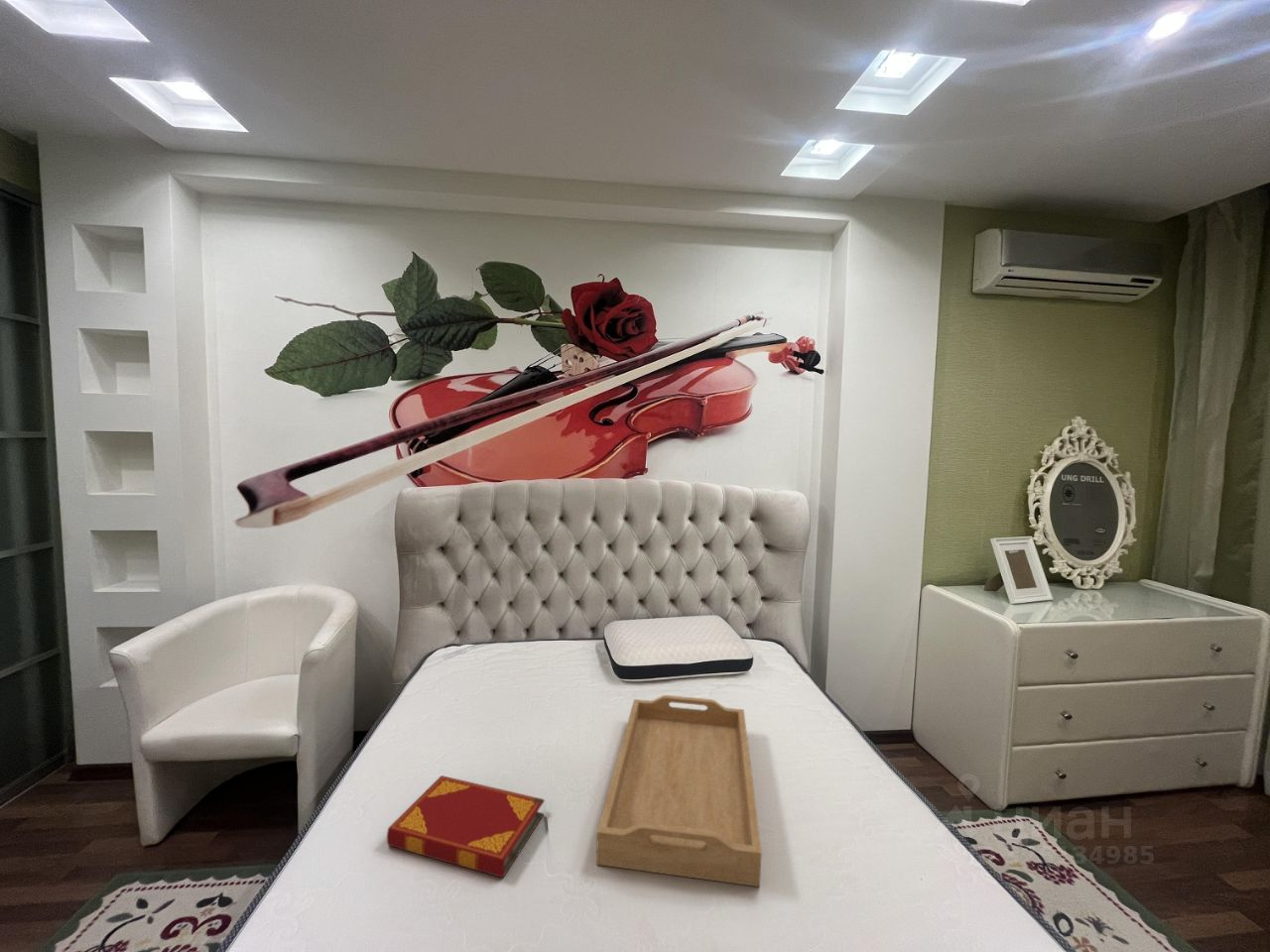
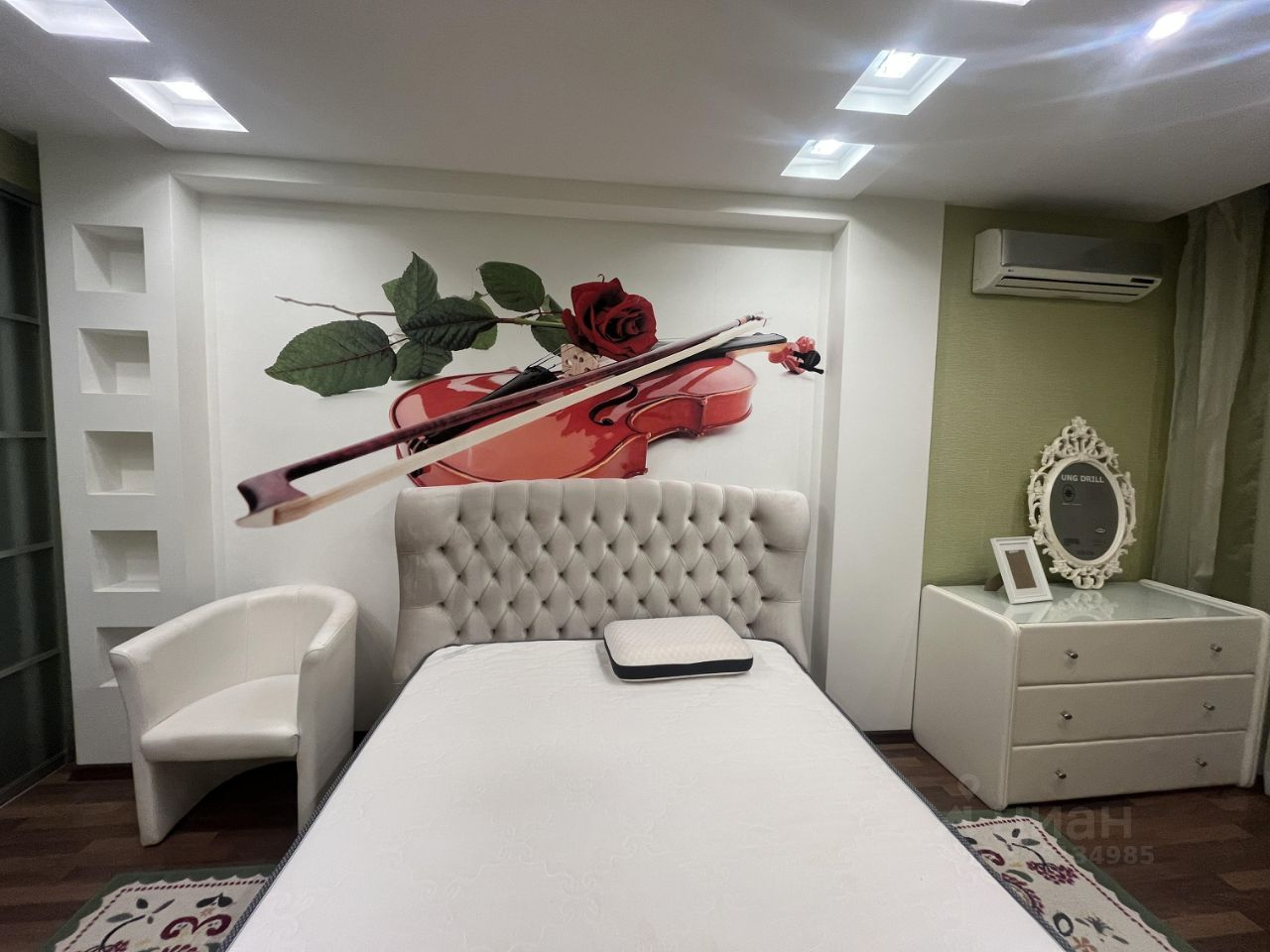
- hardback book (468, 821)
- serving tray (684, 769)
